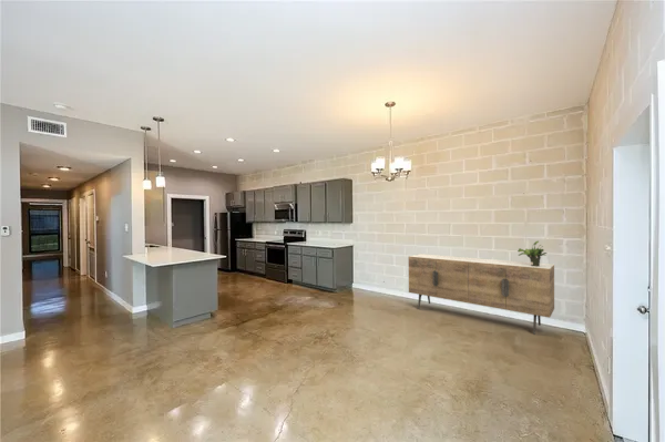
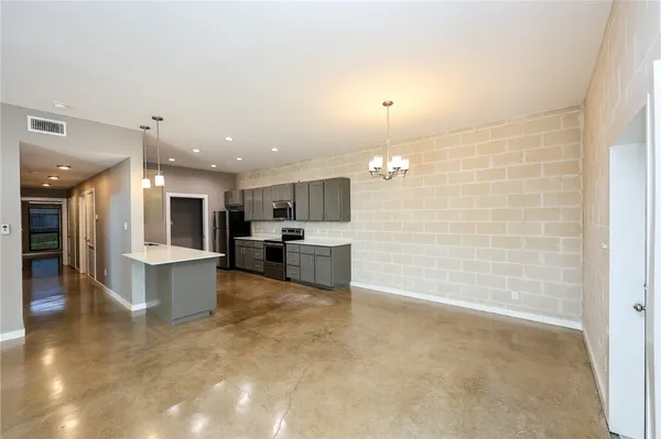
- potted plant (532, 253)
- sideboard (472, 288)
